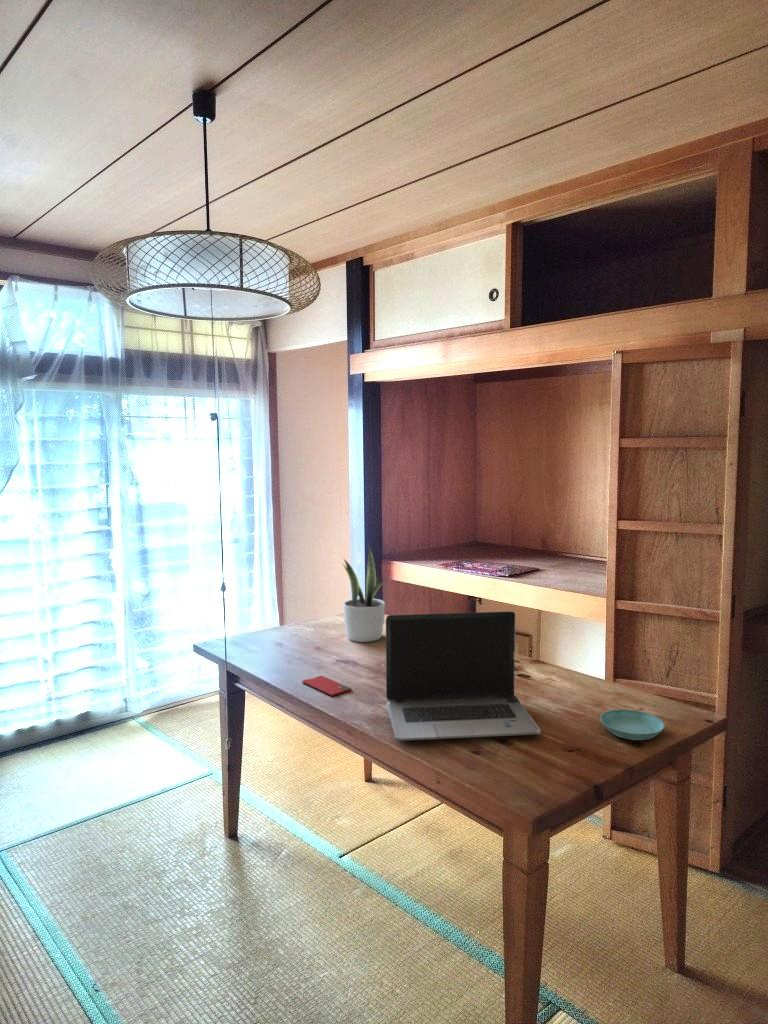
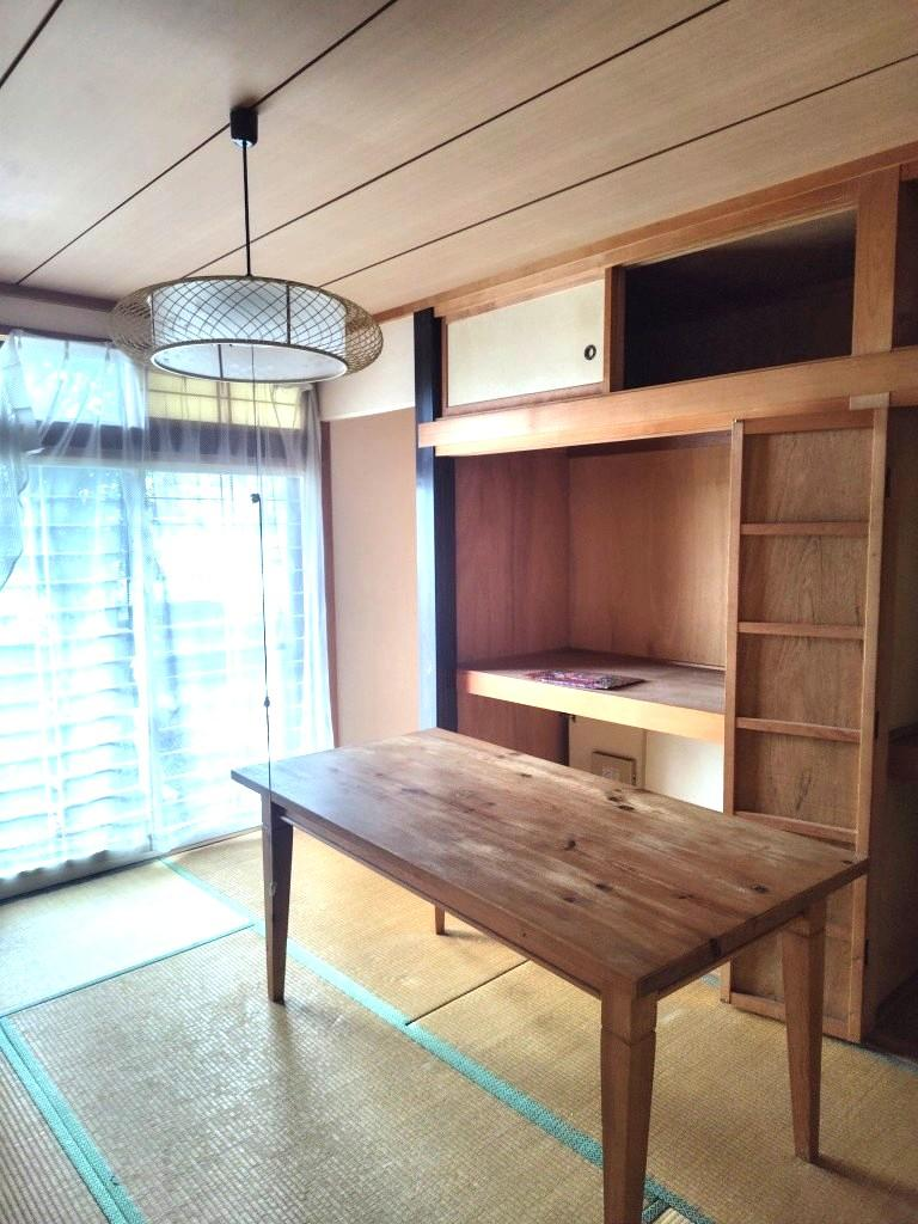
- potted plant (361, 590)
- smartphone (326, 685)
- laptop computer (459, 673)
- saucer (631, 726)
